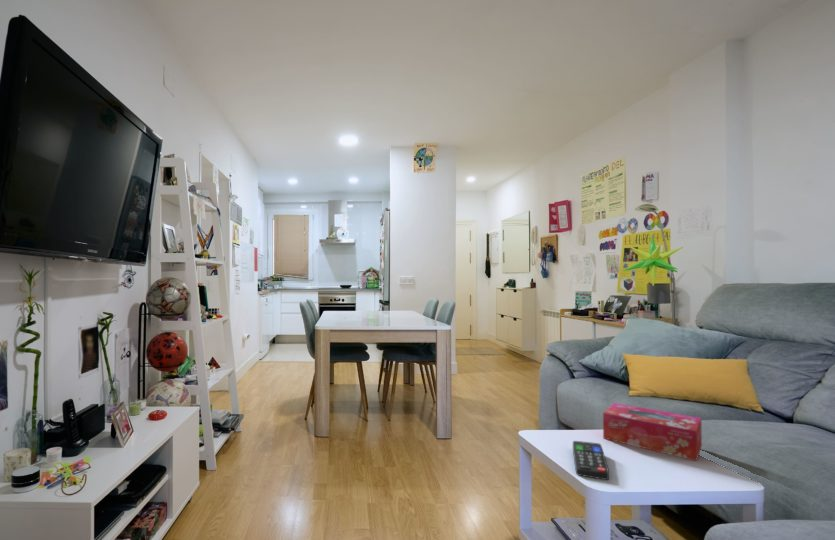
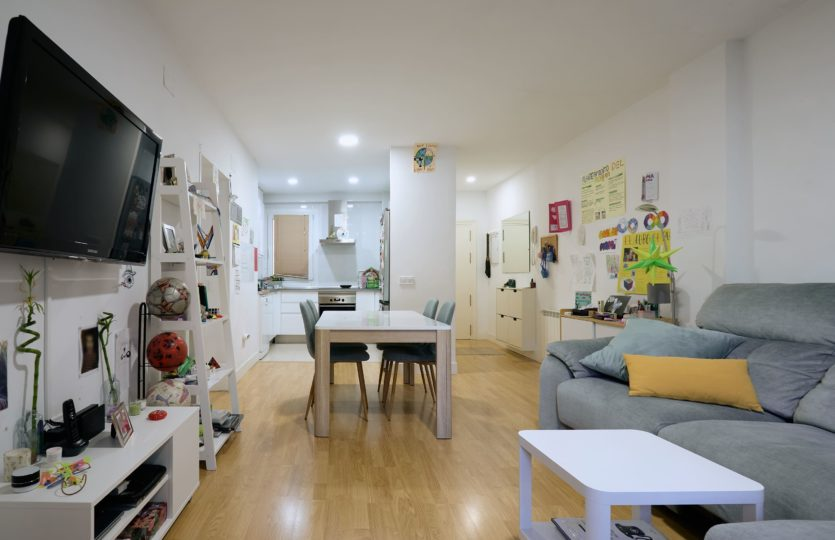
- tissue box (651, 429)
- remote control (589, 458)
